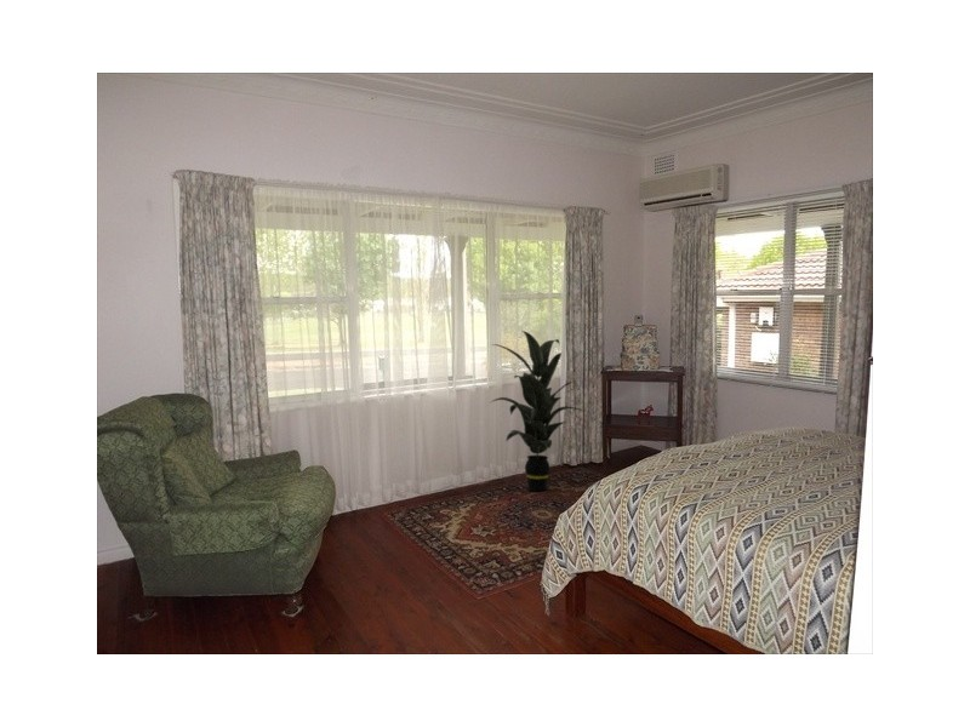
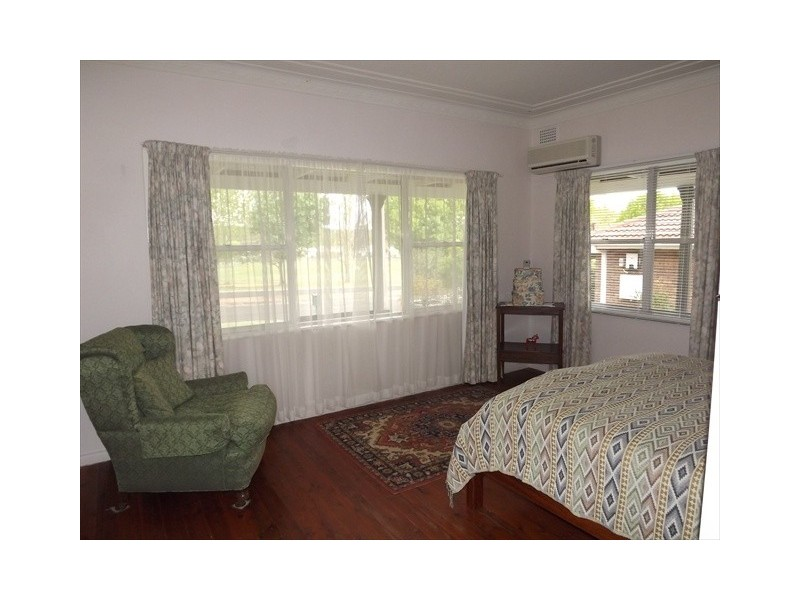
- indoor plant (531, 410)
